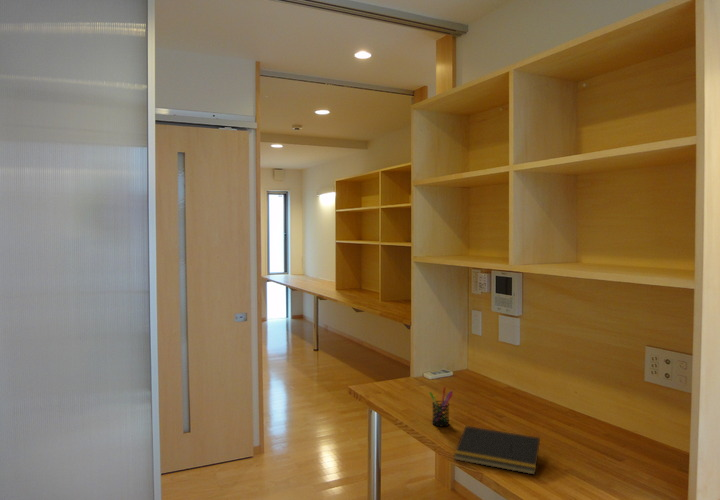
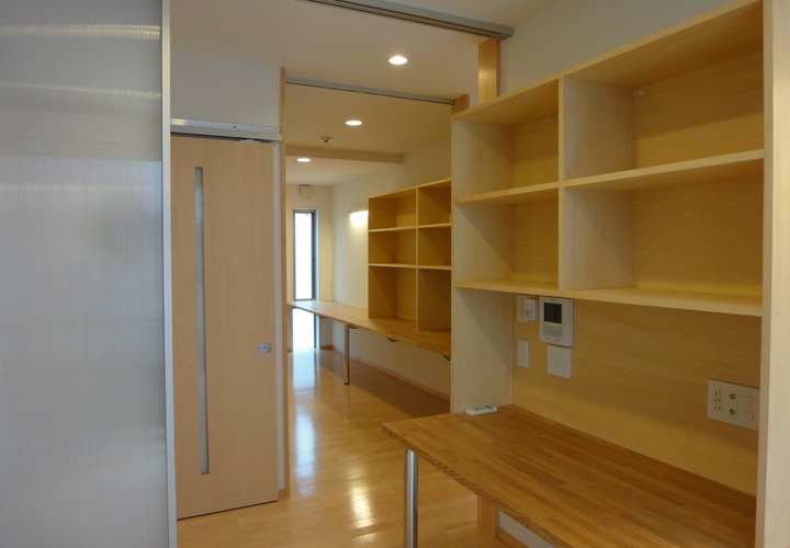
- notepad (497, 448)
- pen holder (439, 404)
